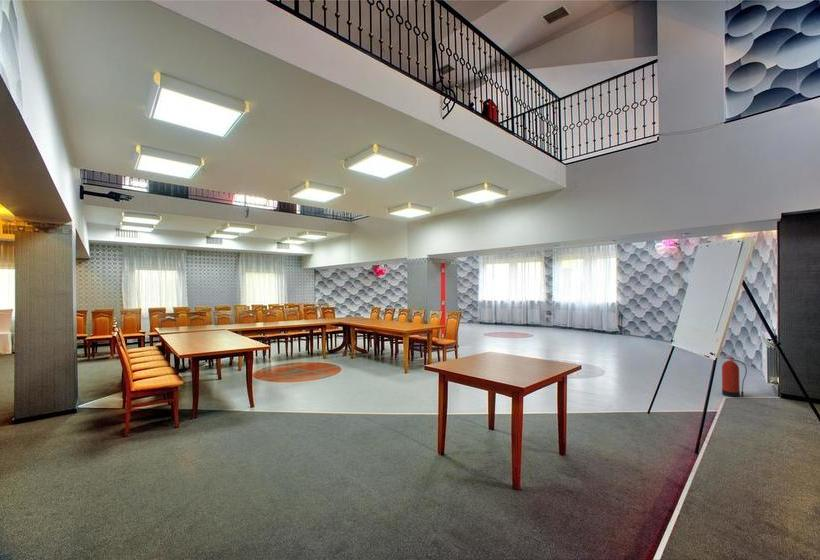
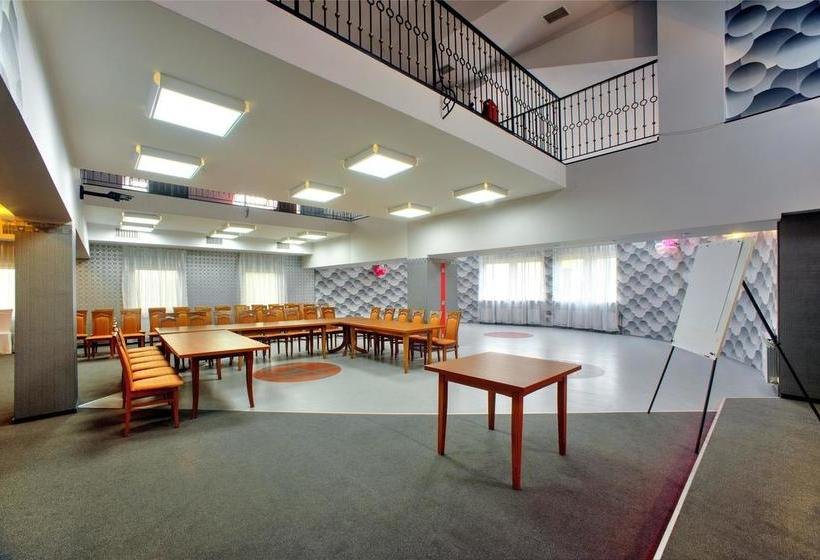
- fire extinguisher (734, 375)
